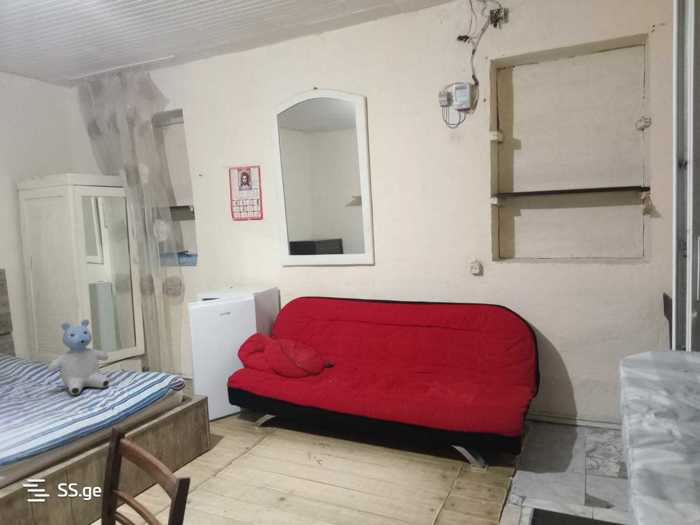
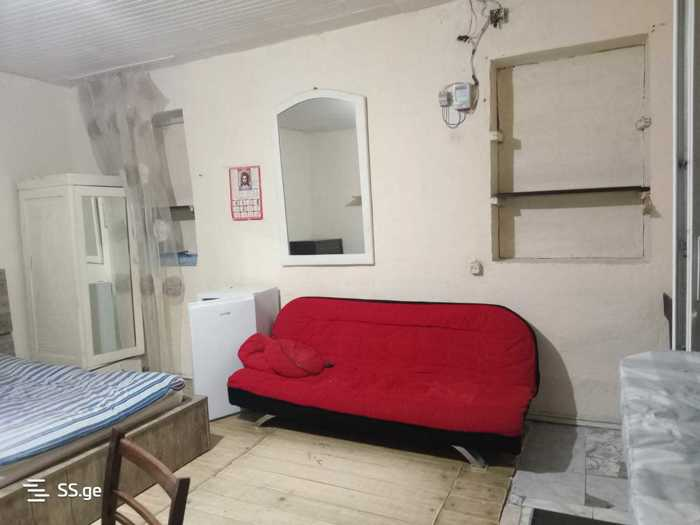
- stuffed bear (81, 355)
